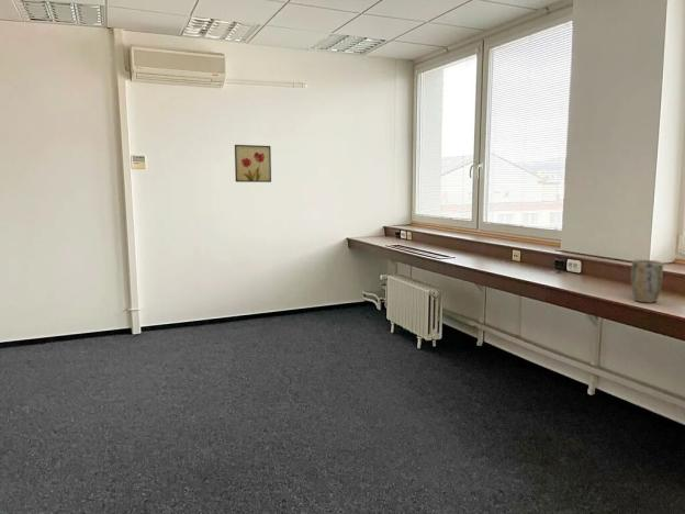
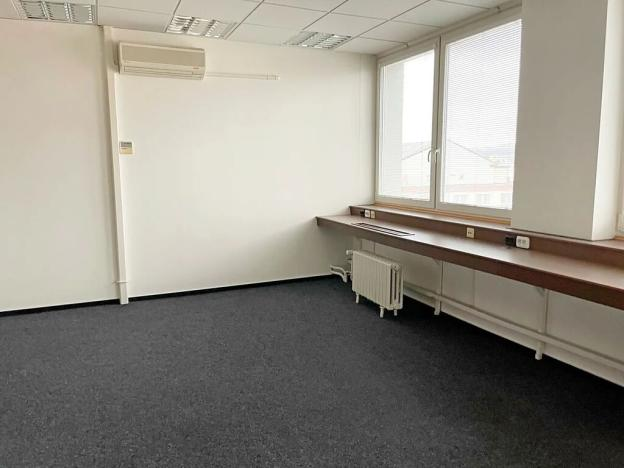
- wall art (252, 164)
- plant pot (645, 281)
